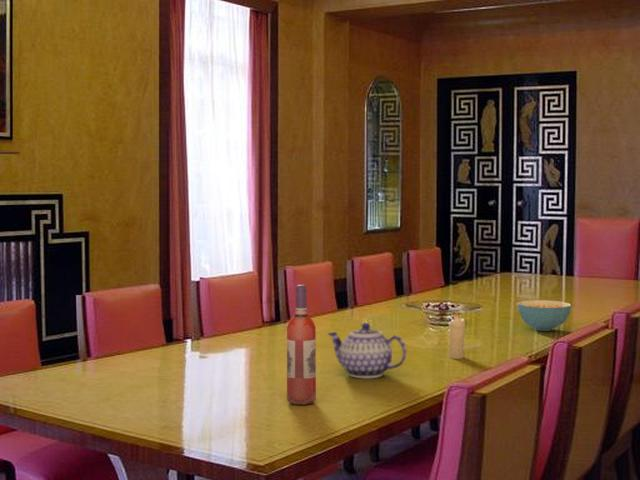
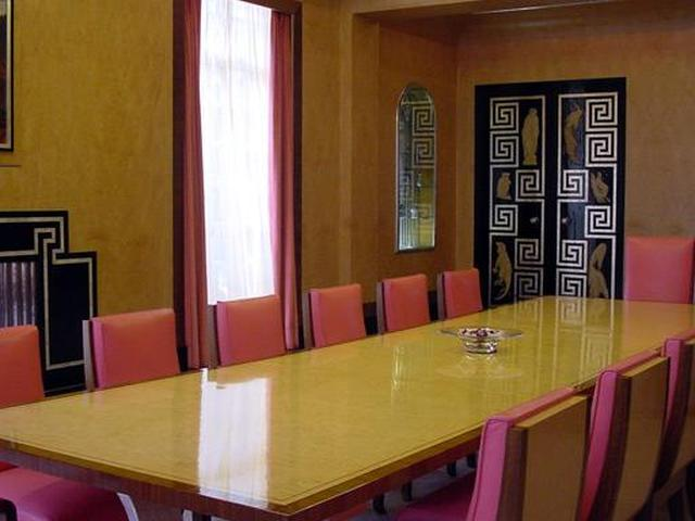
- candle (456, 334)
- cereal bowl (543, 316)
- wine bottle (301, 344)
- teapot (365, 348)
